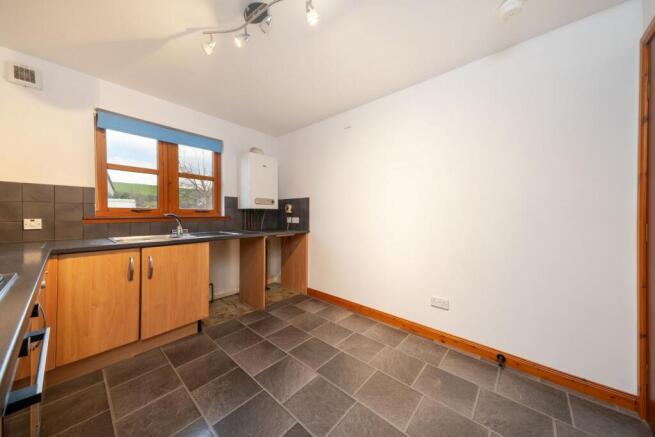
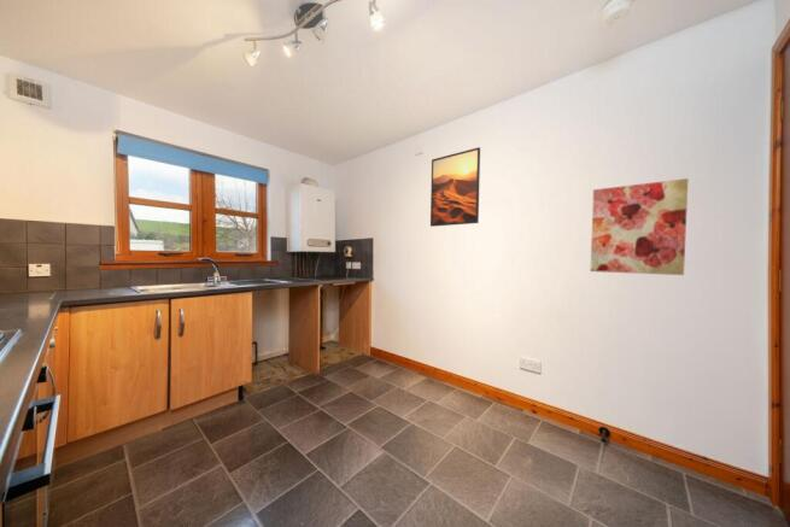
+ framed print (453, 189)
+ wall art (634, 229)
